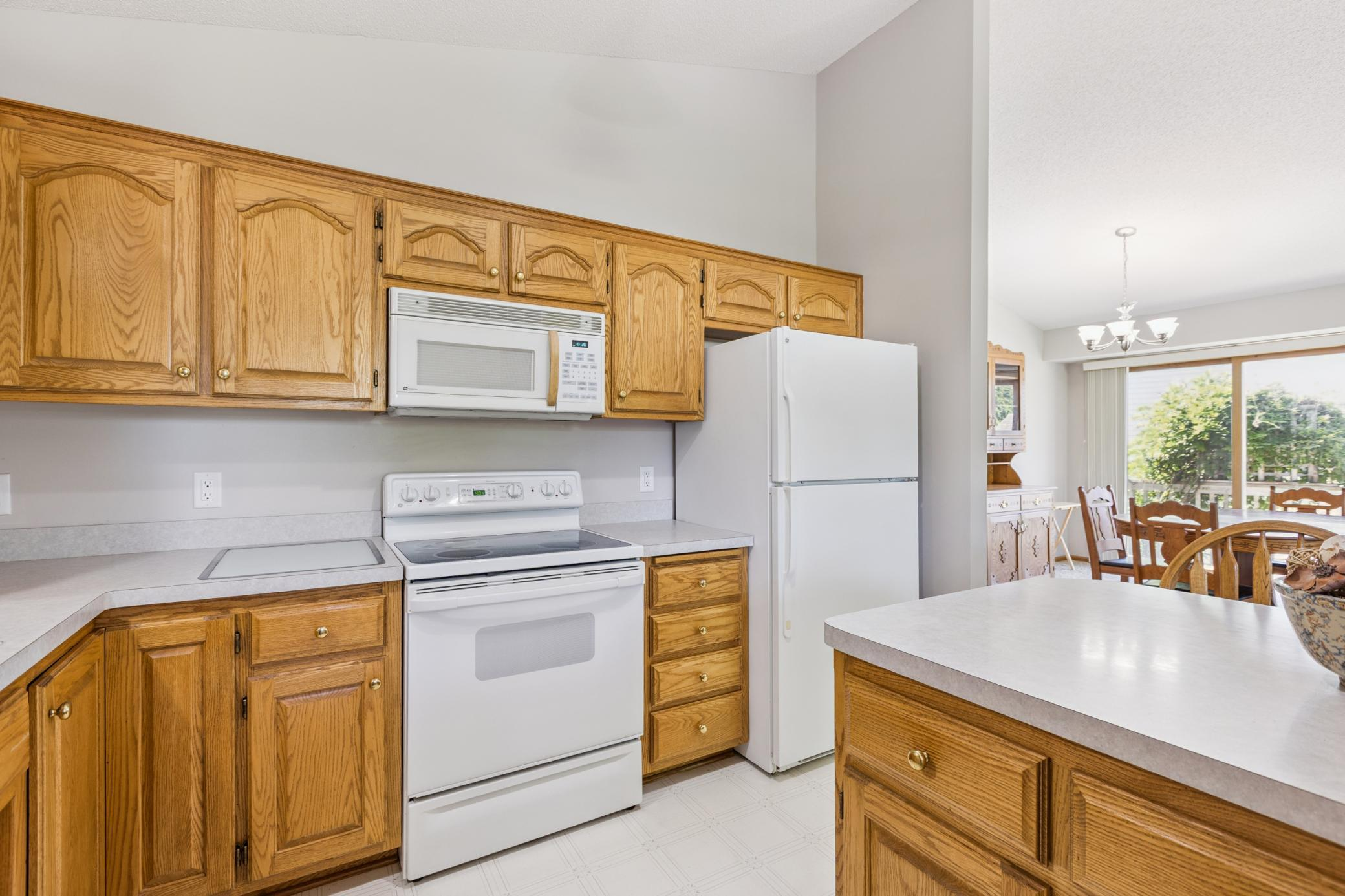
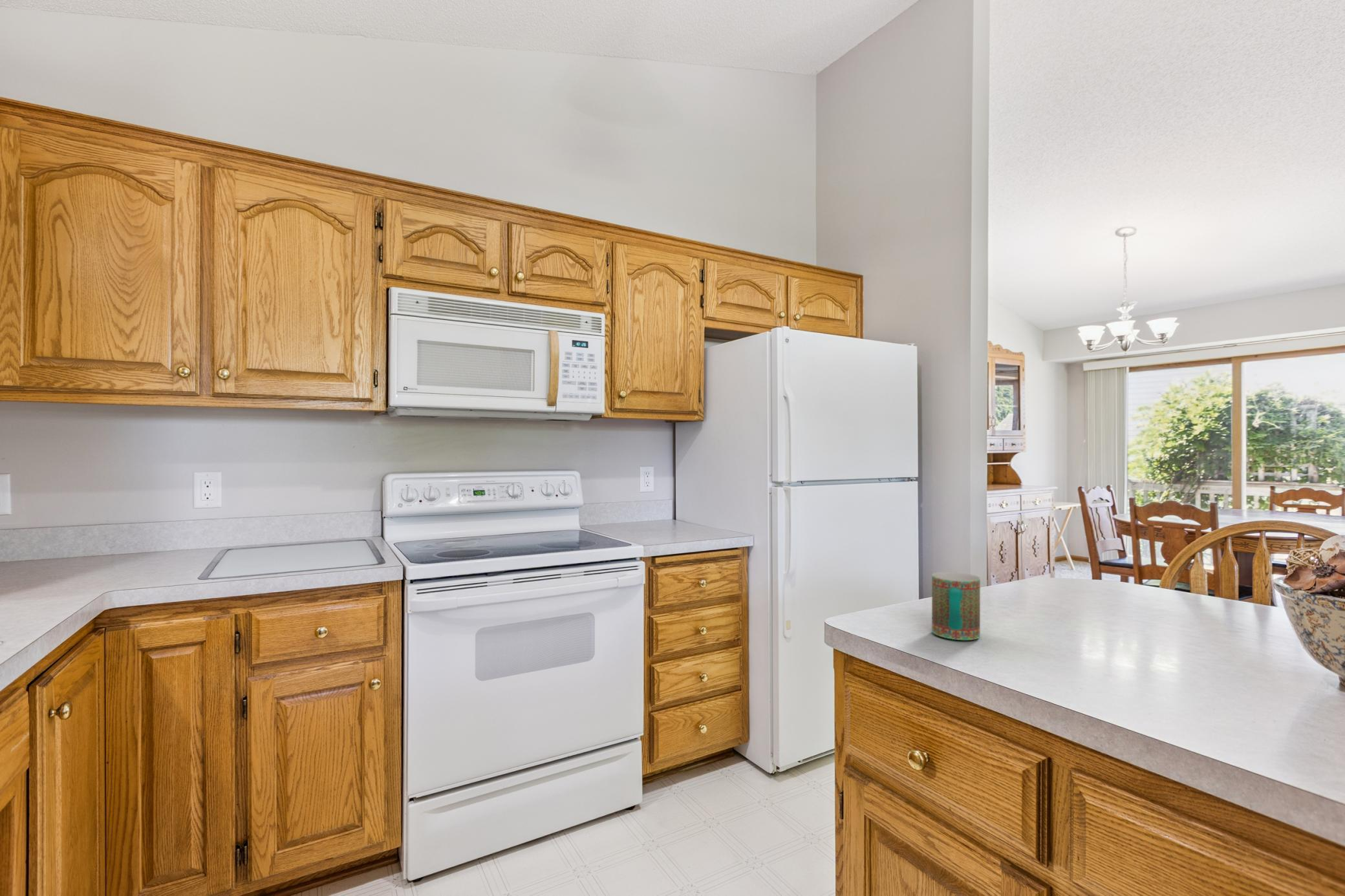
+ mug (955, 608)
